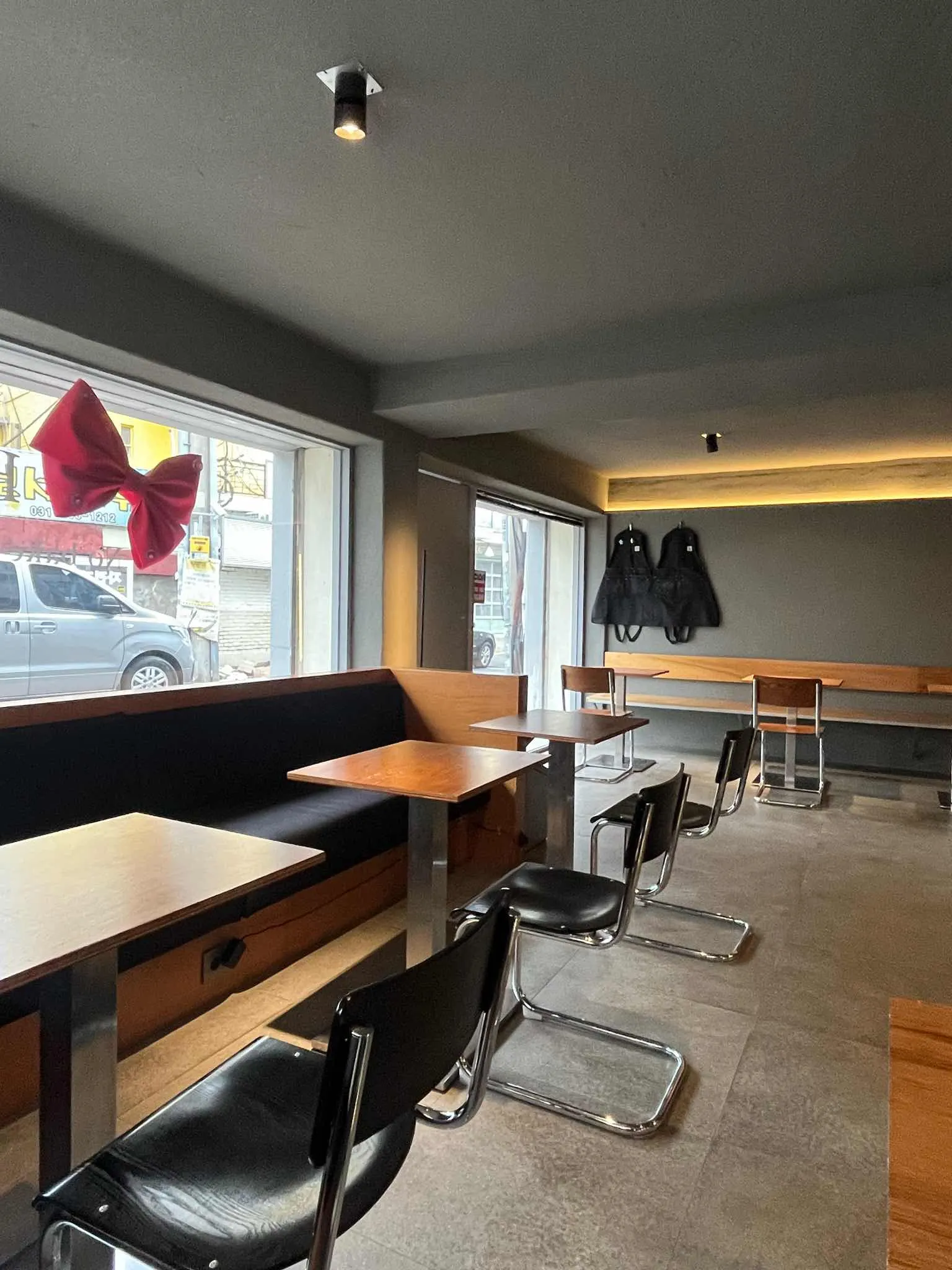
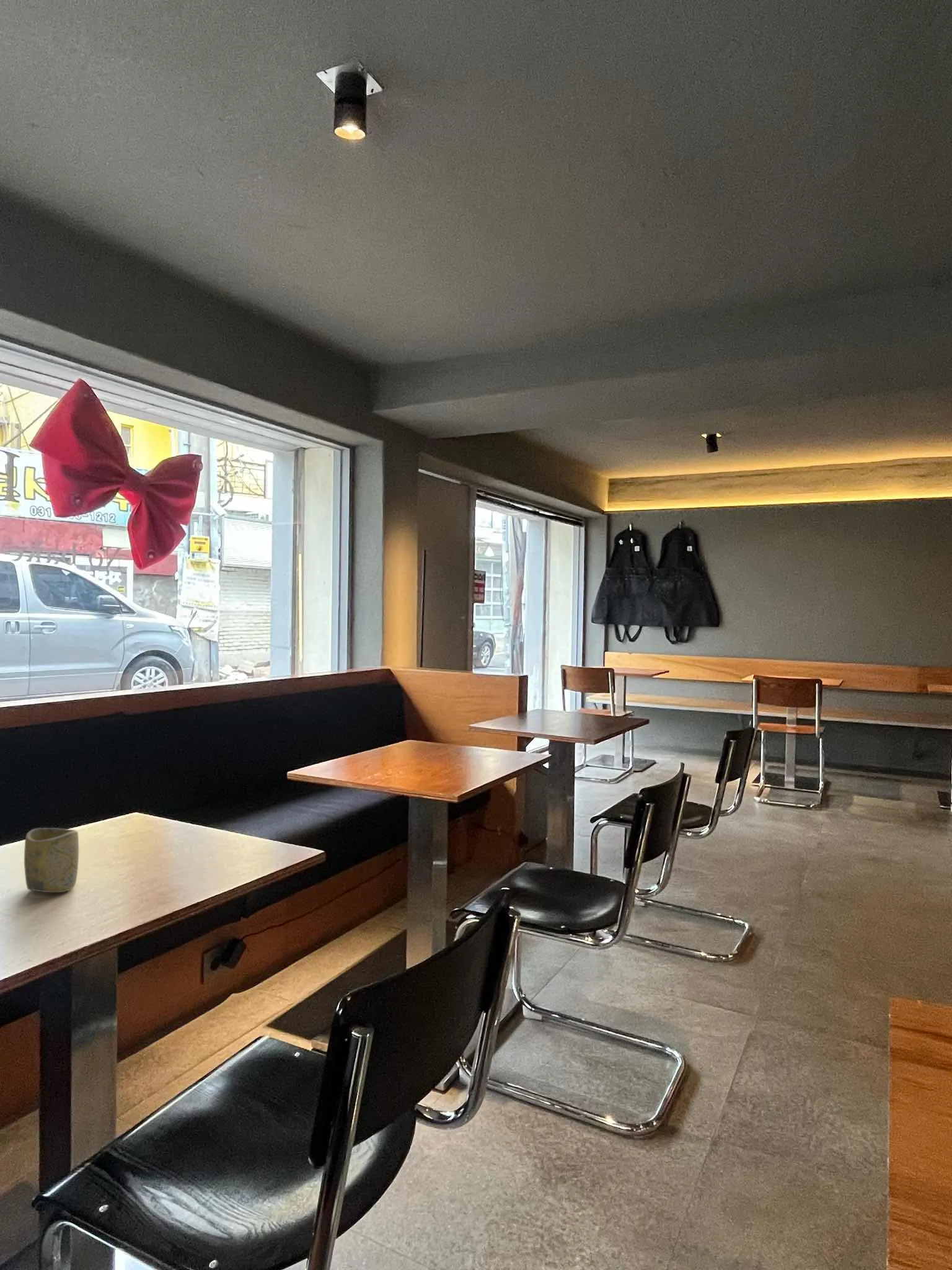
+ cup (51, 859)
